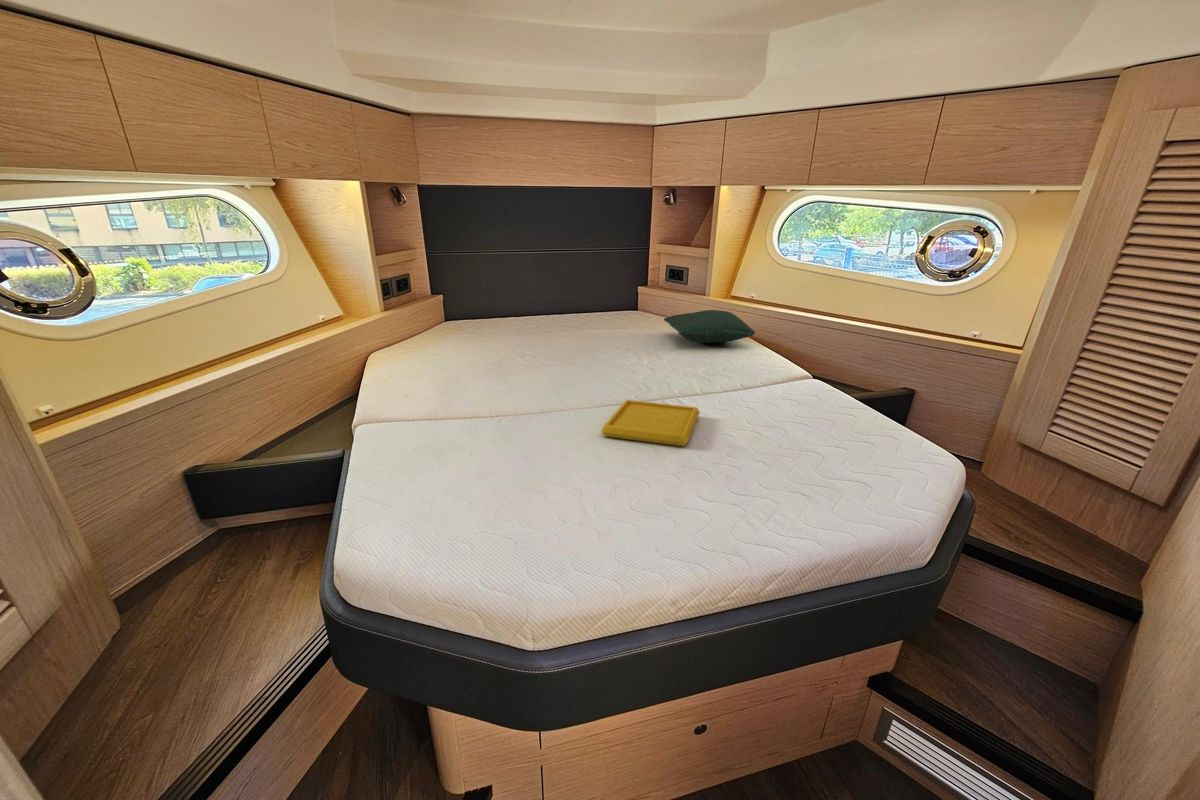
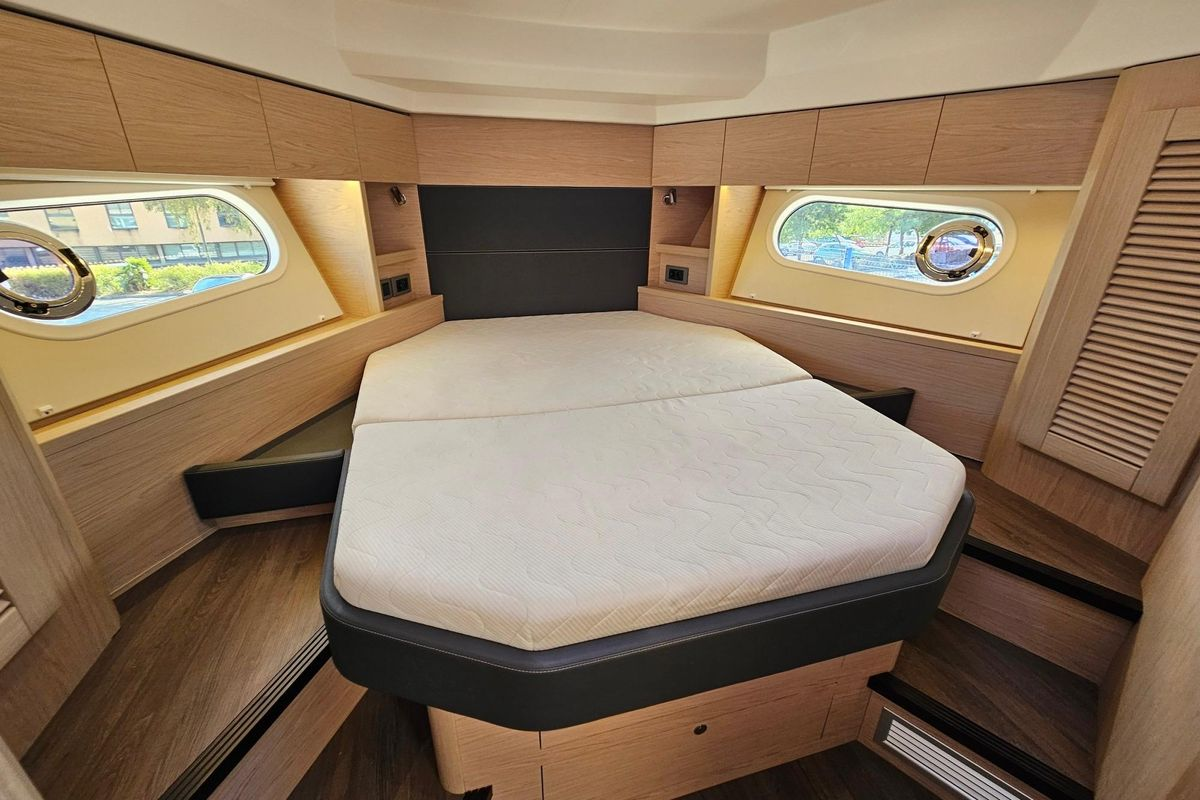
- pillow (706, 326)
- serving tray (652, 421)
